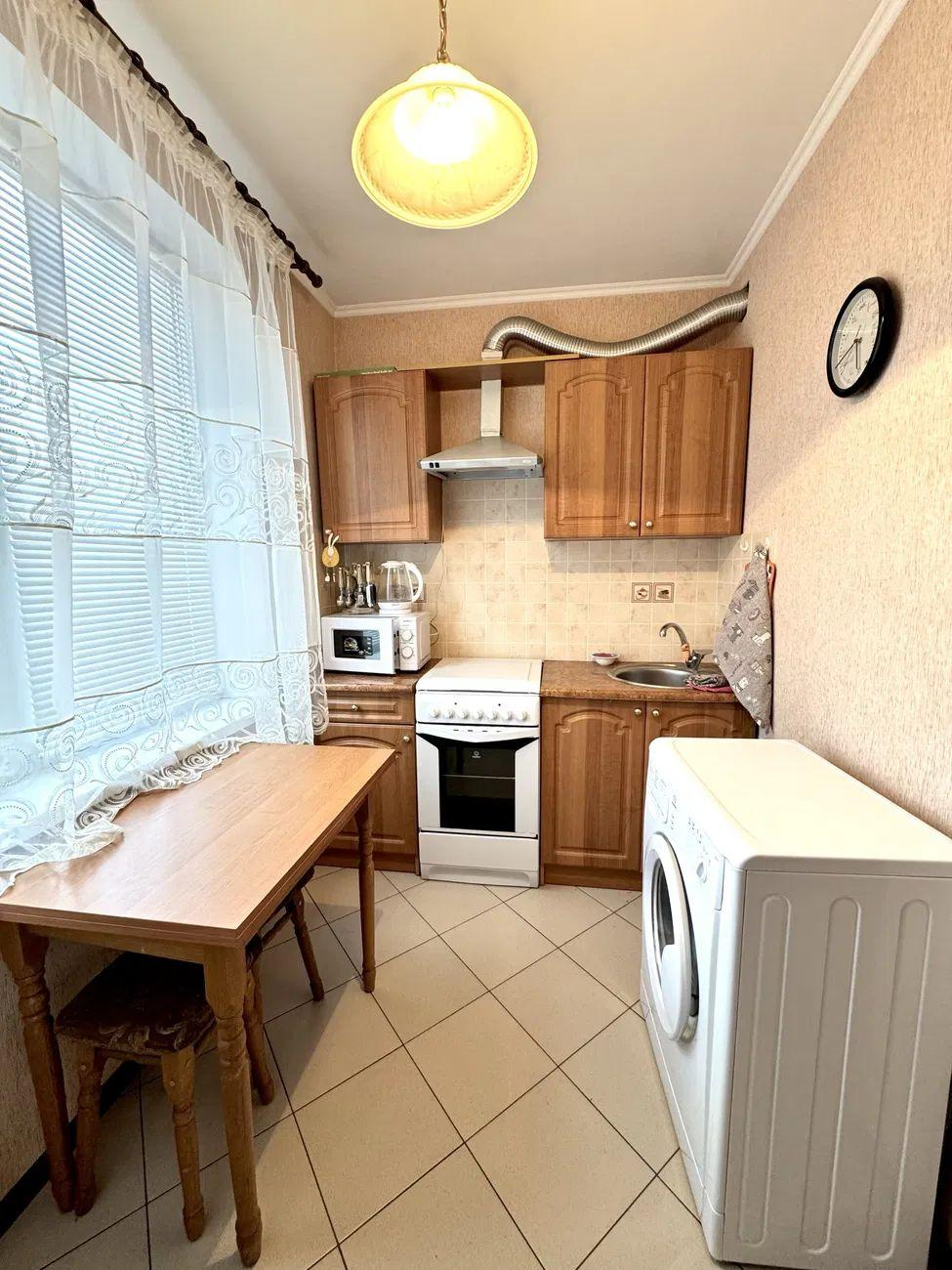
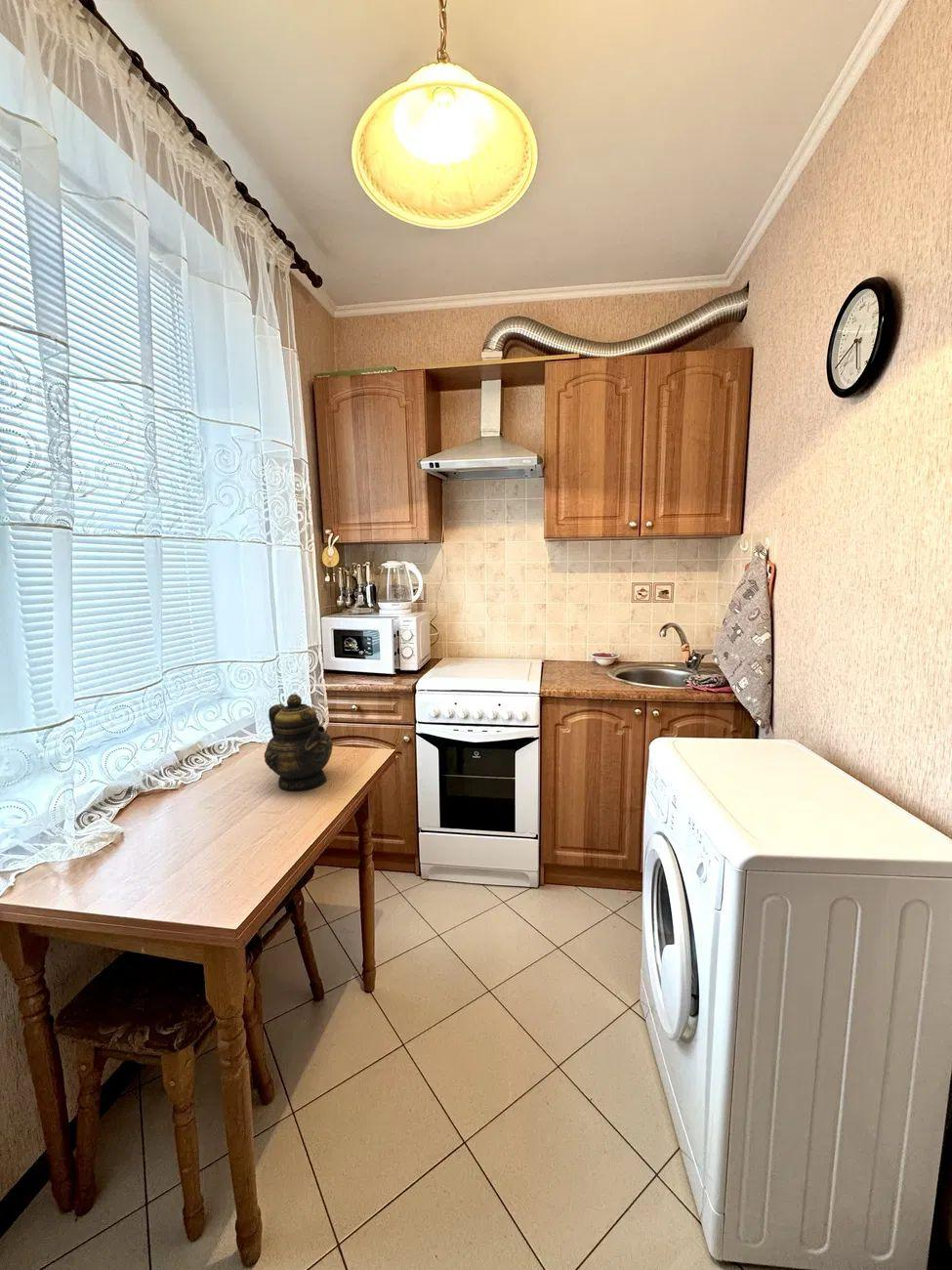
+ teapot (298, 738)
